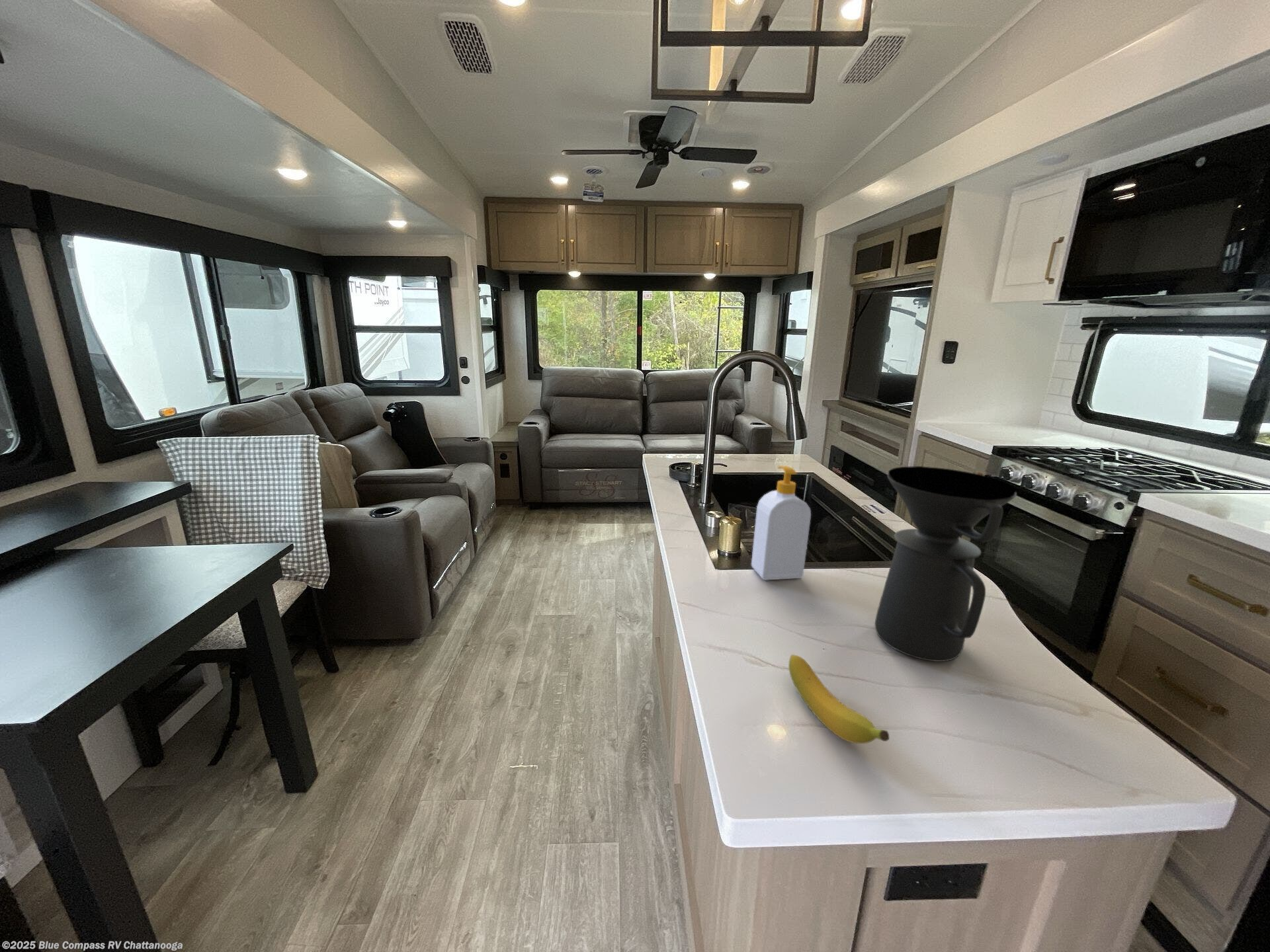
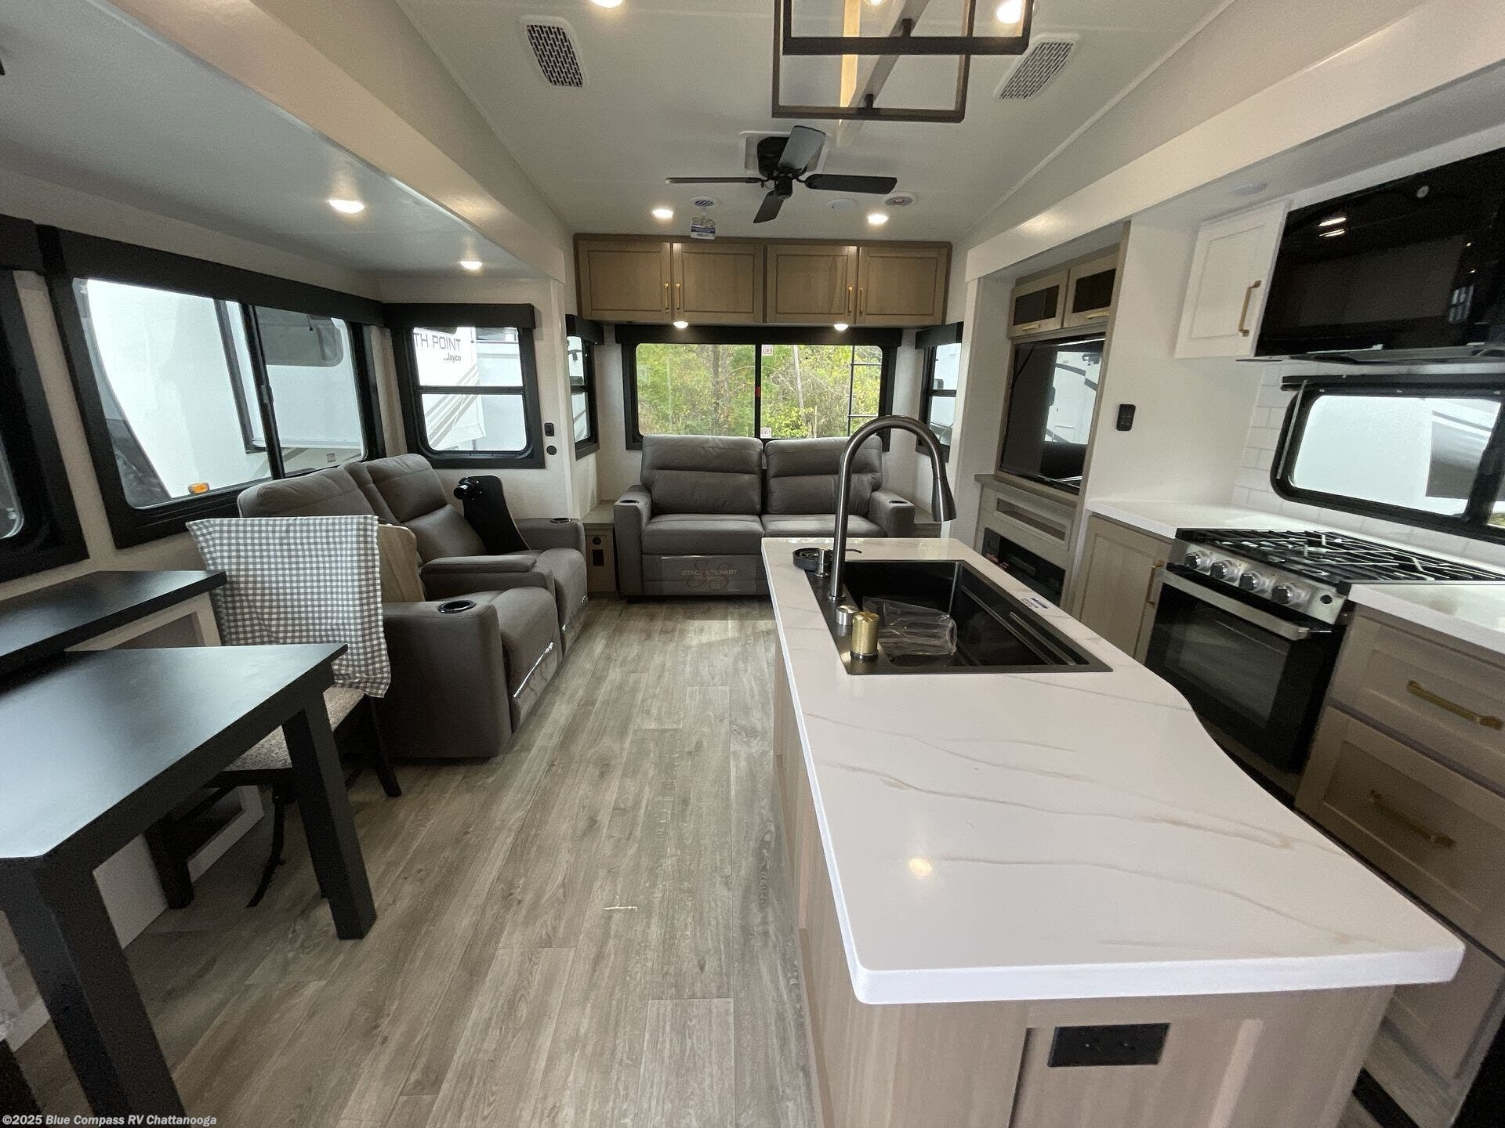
- soap bottle (781, 521)
- coffee maker (931, 563)
- banana (831, 700)
